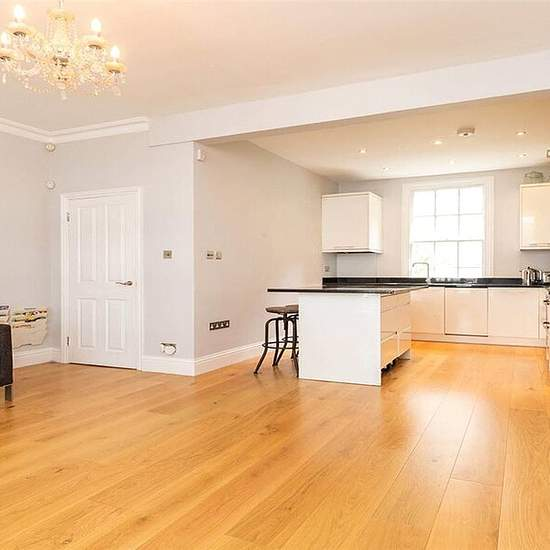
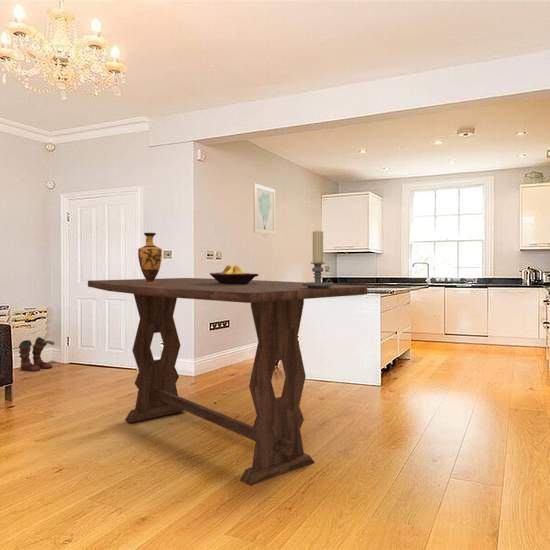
+ candle holder (319, 258)
+ boots (38, 353)
+ dining table (178, 352)
+ fruit bowl (233, 274)
+ wall art (264, 210)
+ vase (150, 257)
